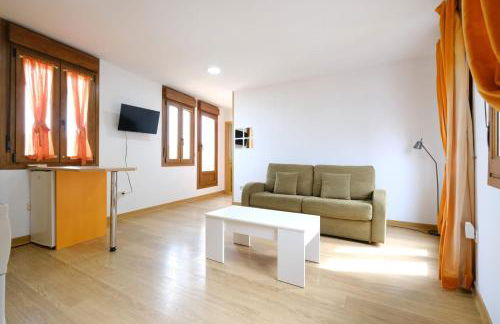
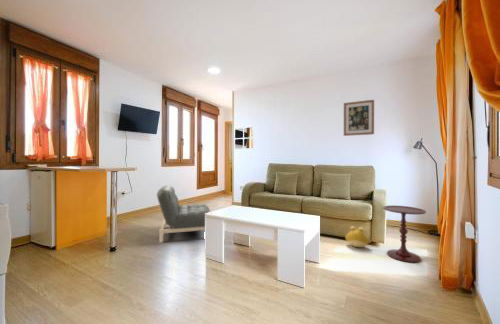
+ armchair (185, 209)
+ side table (403, 232)
+ wall art (358, 118)
+ plush toy (356, 236)
